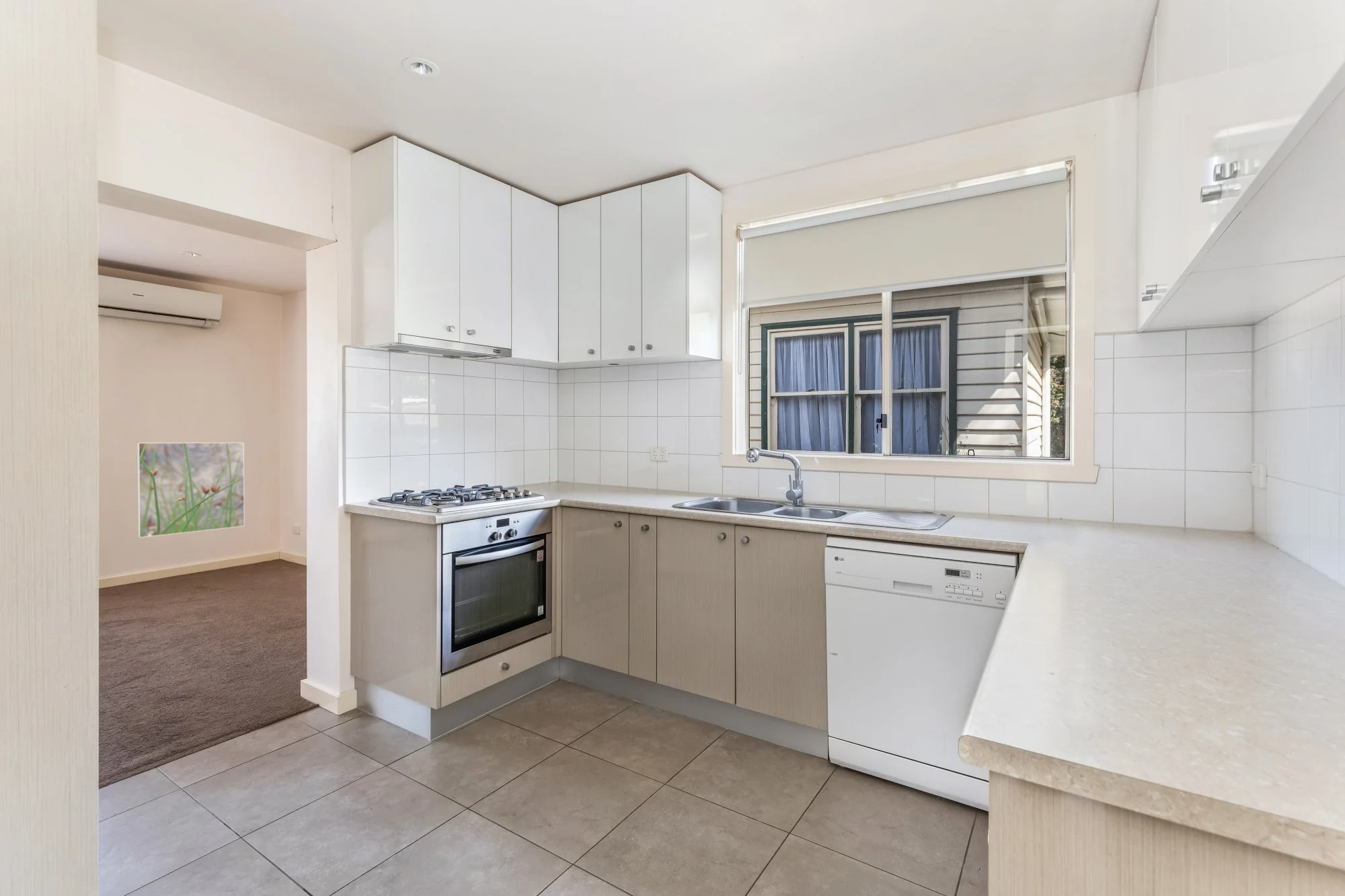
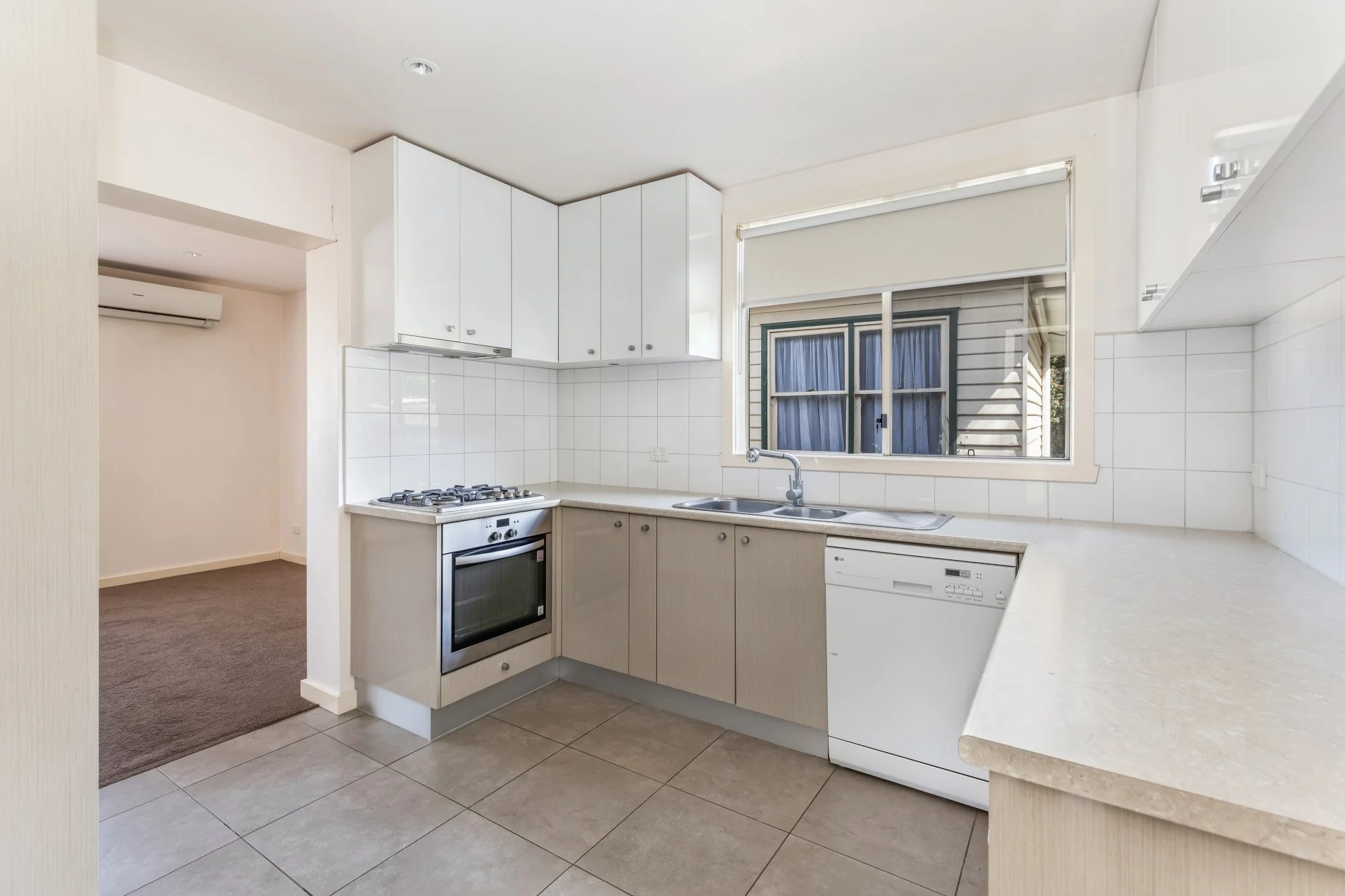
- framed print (194, 487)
